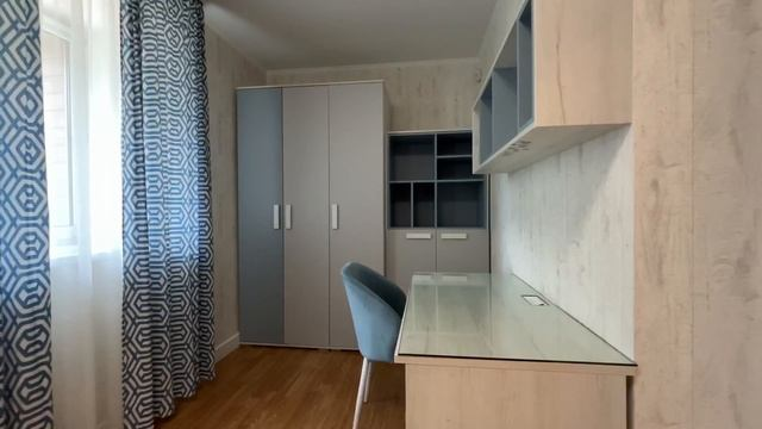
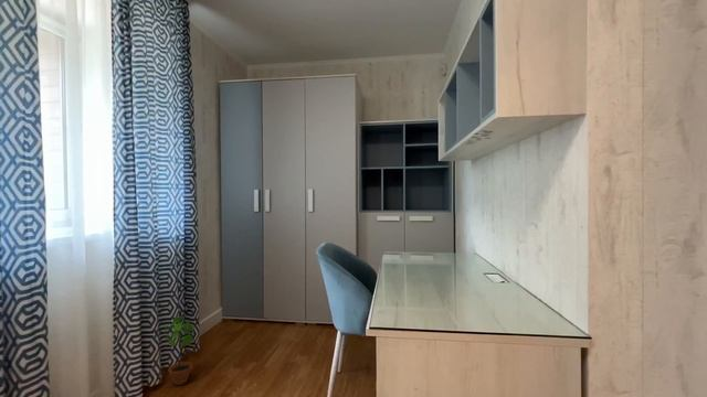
+ potted plant (180, 350)
